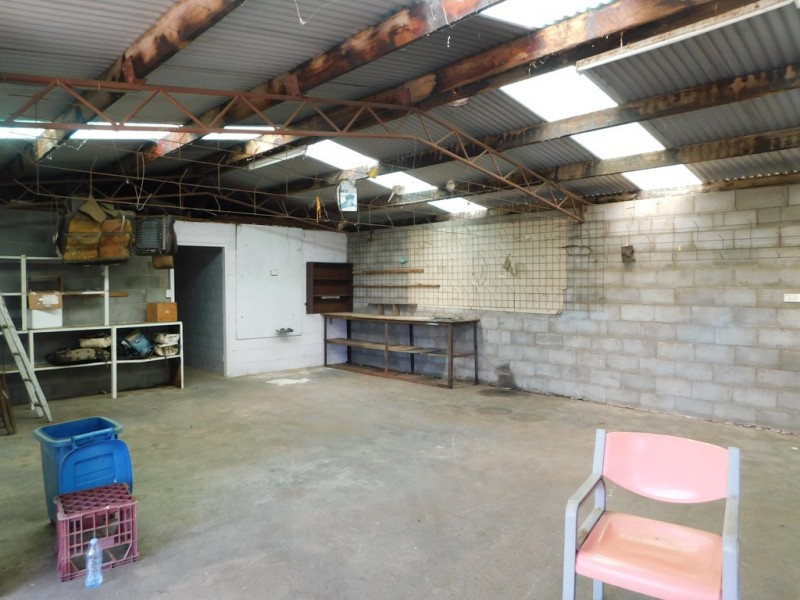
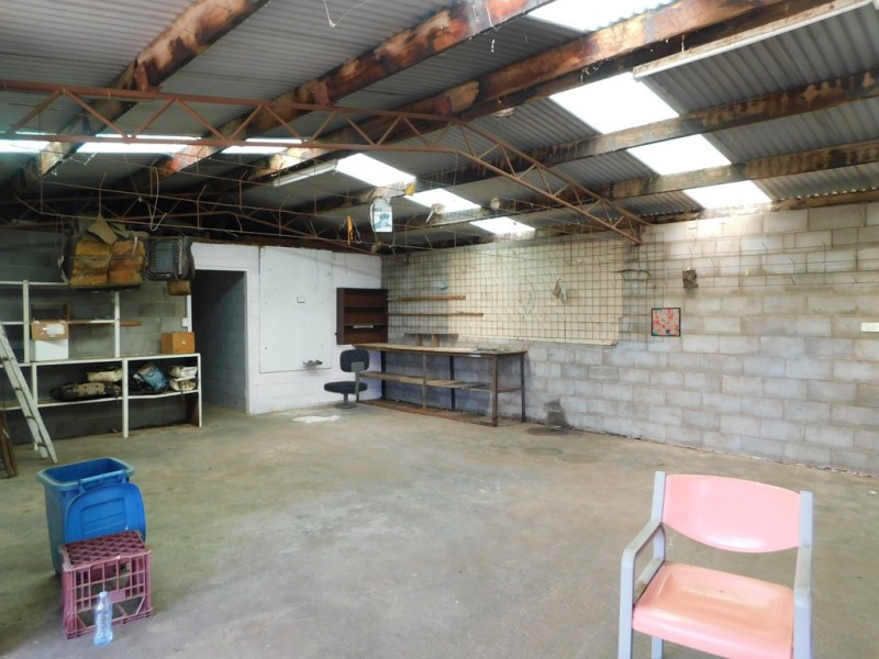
+ wall art (665, 322)
+ office chair (346, 381)
